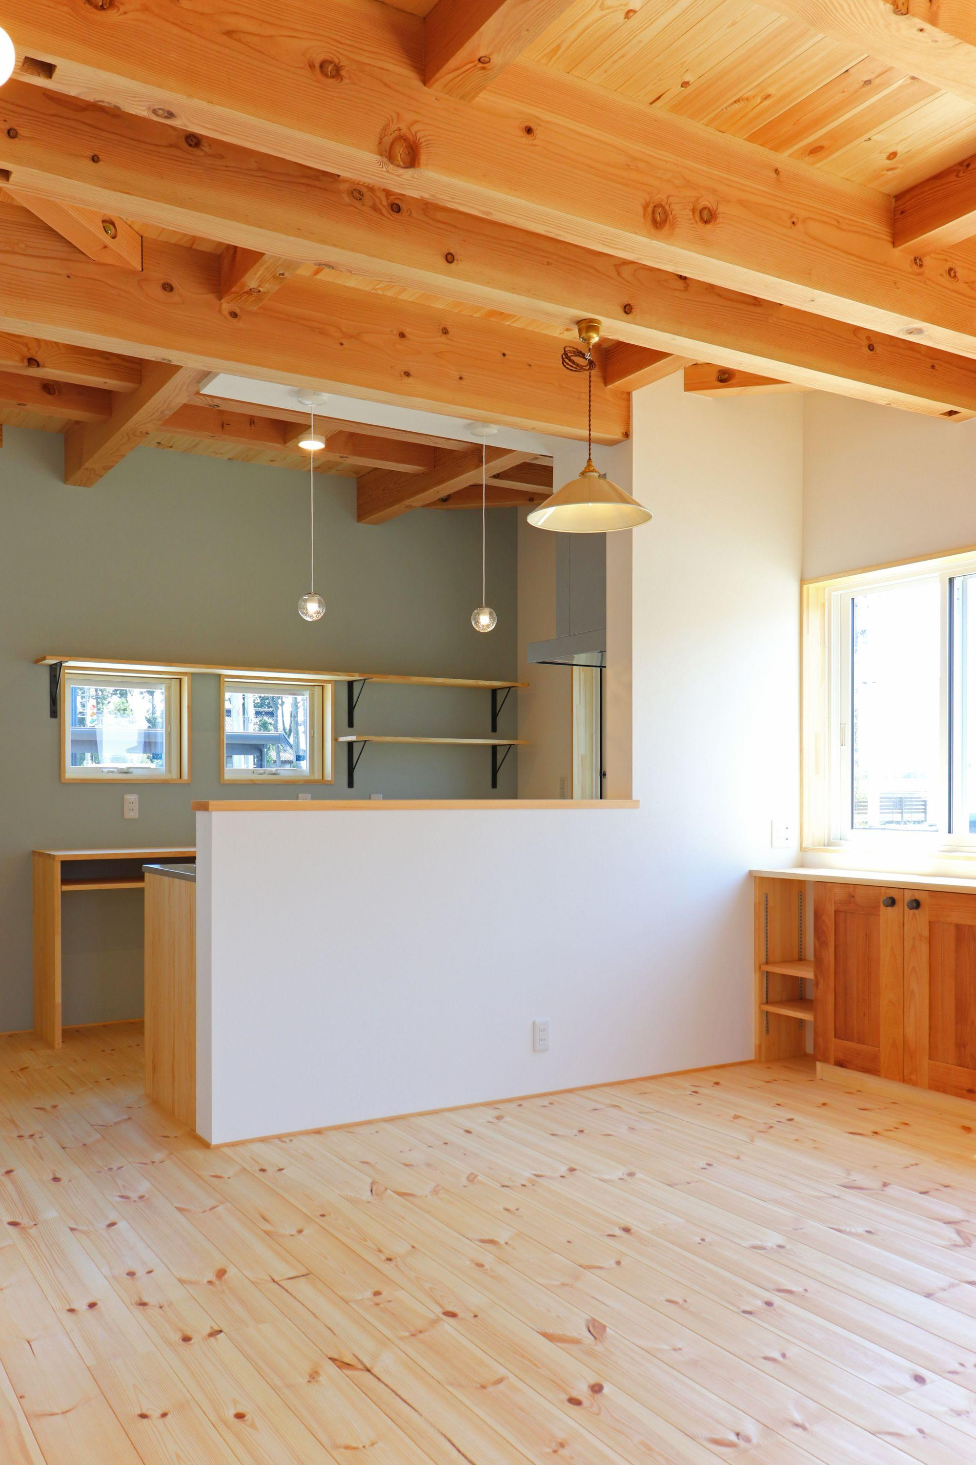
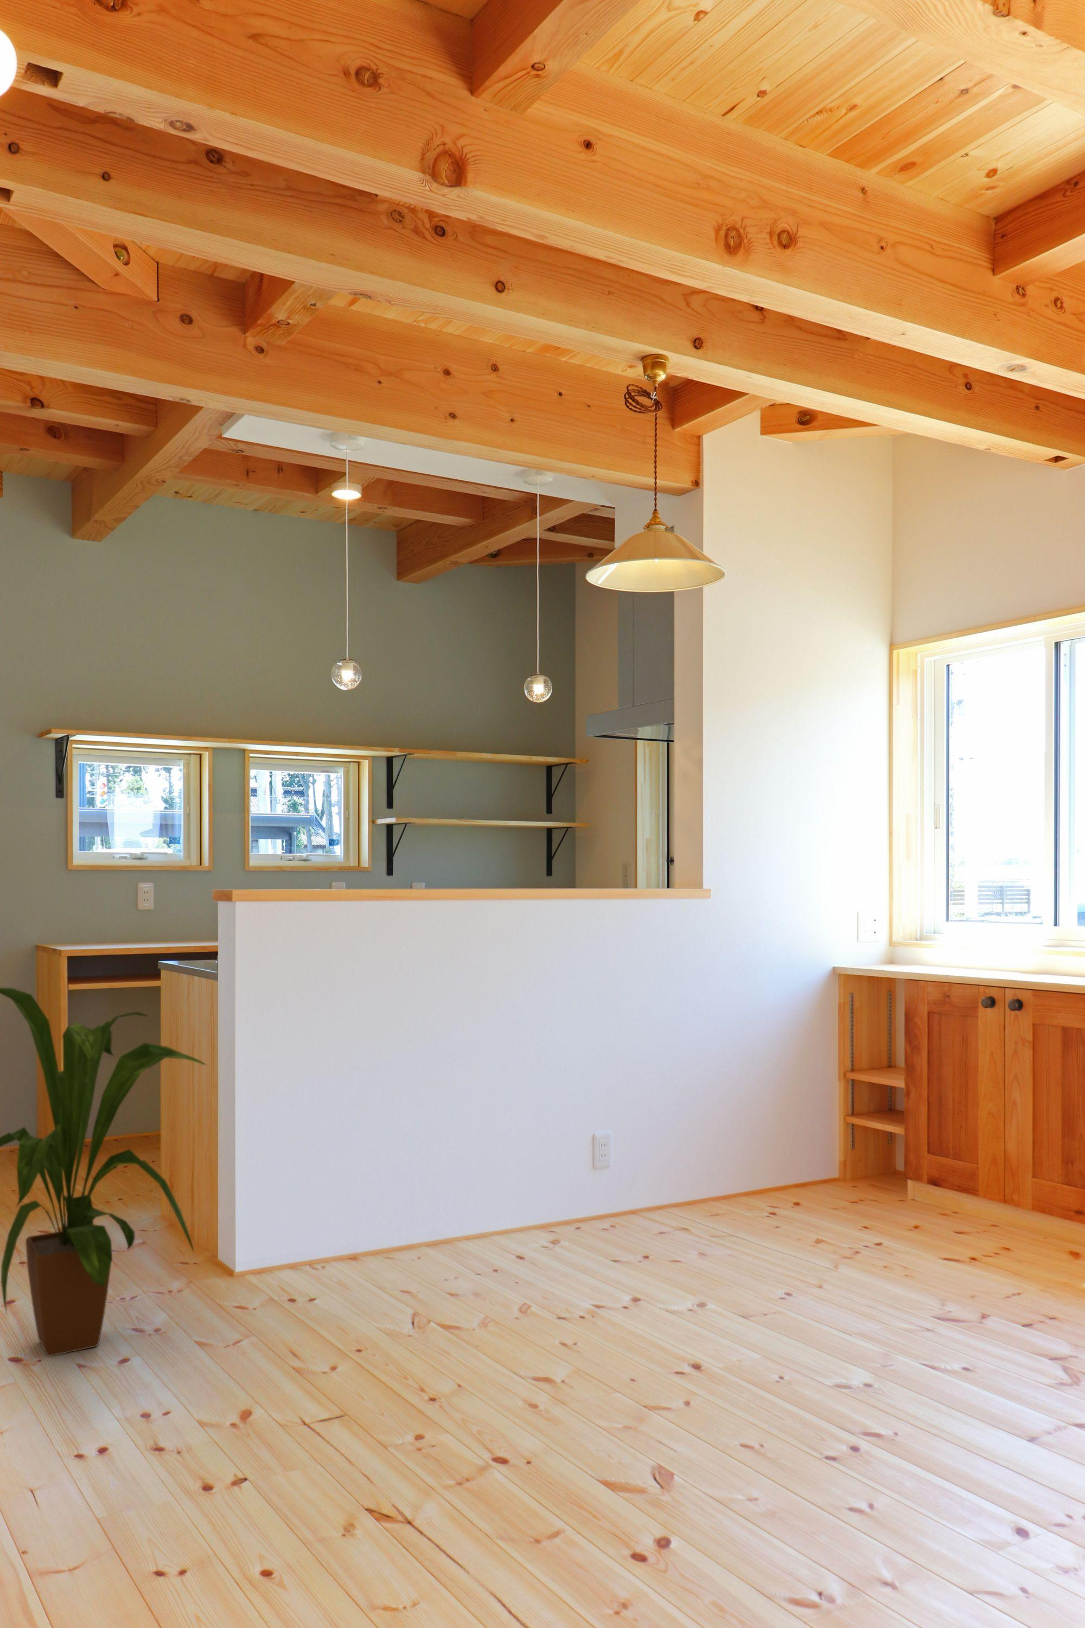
+ house plant (98, 1153)
